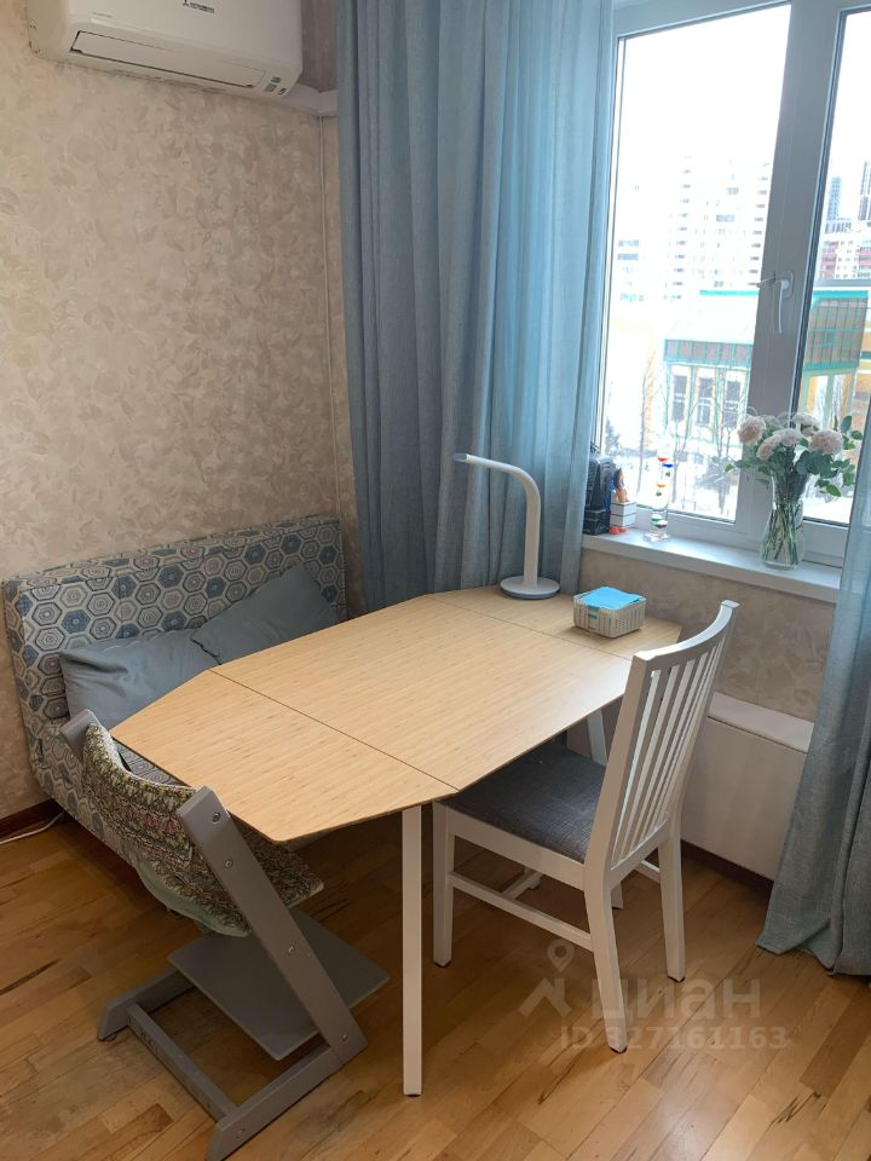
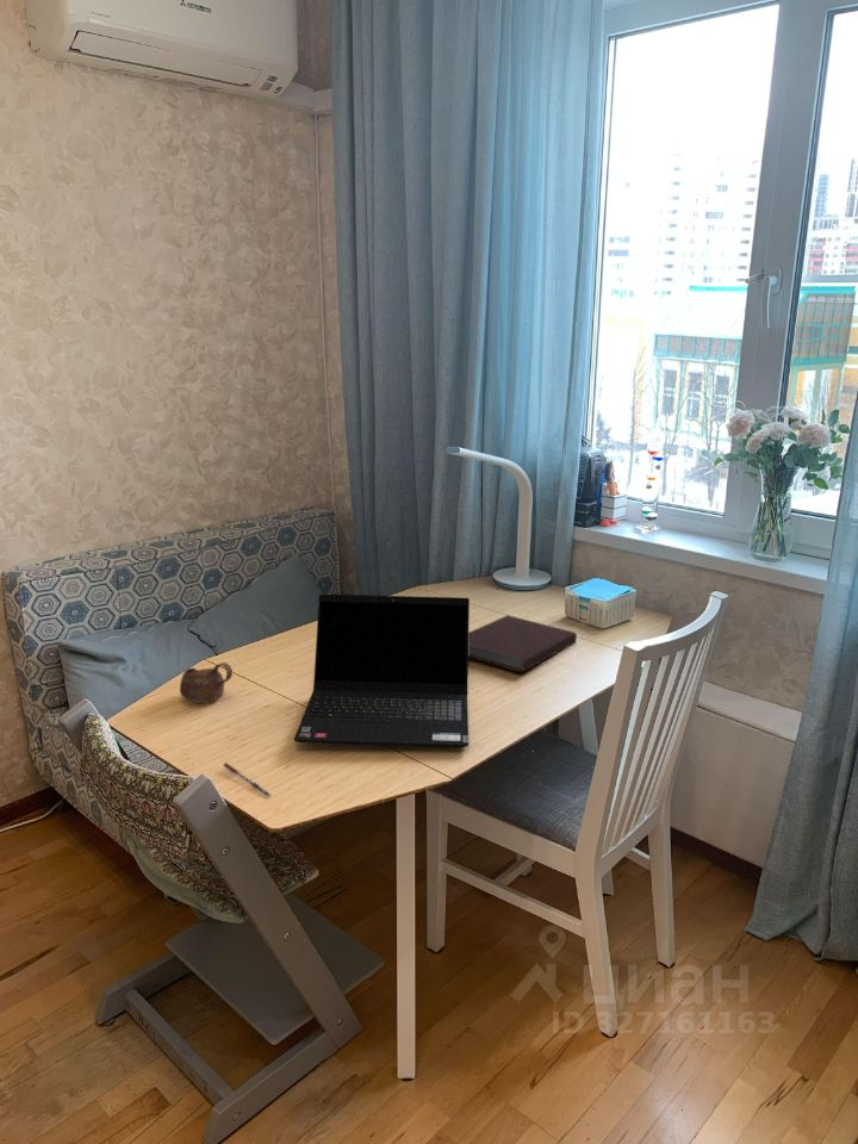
+ notebook (514, 641)
+ laptop computer (387, 666)
+ pen (247, 779)
+ cup (204, 680)
